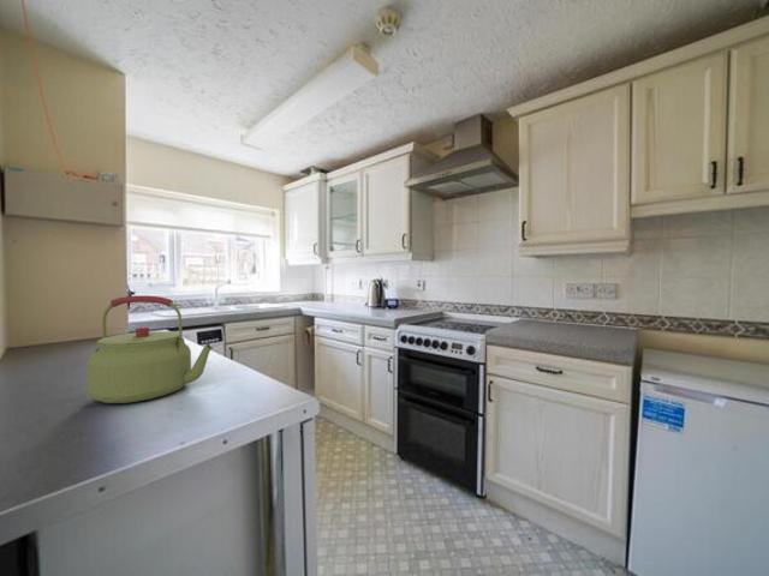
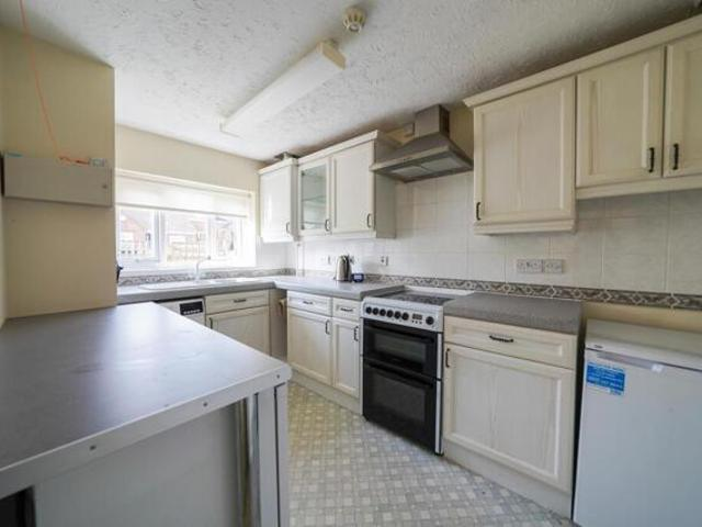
- kettle (155, 343)
